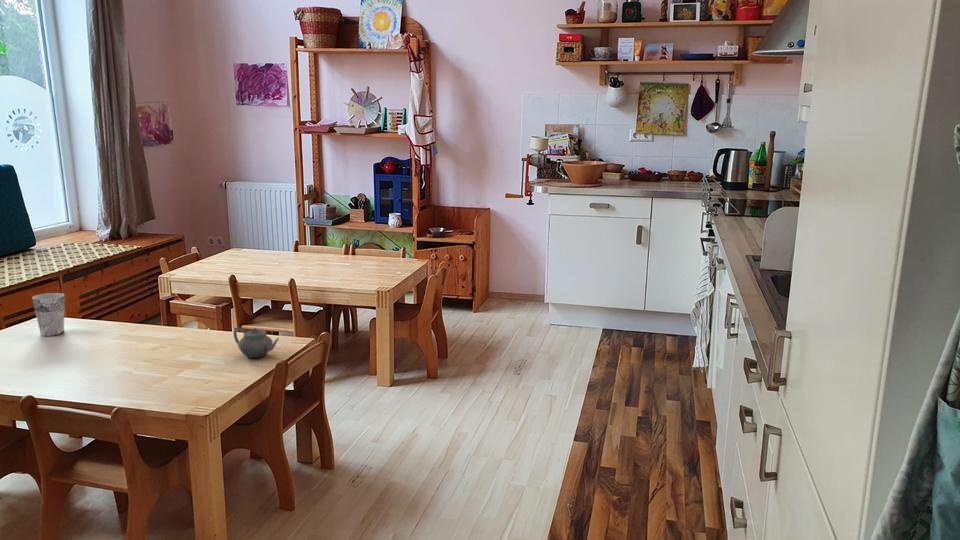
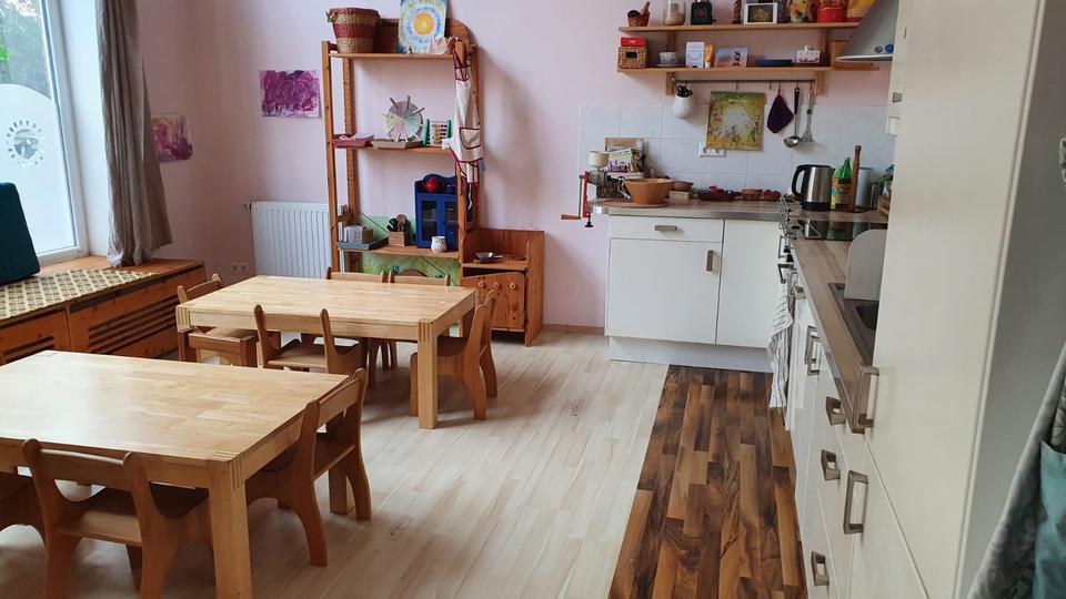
- cup (50, 314)
- teapot (256, 342)
